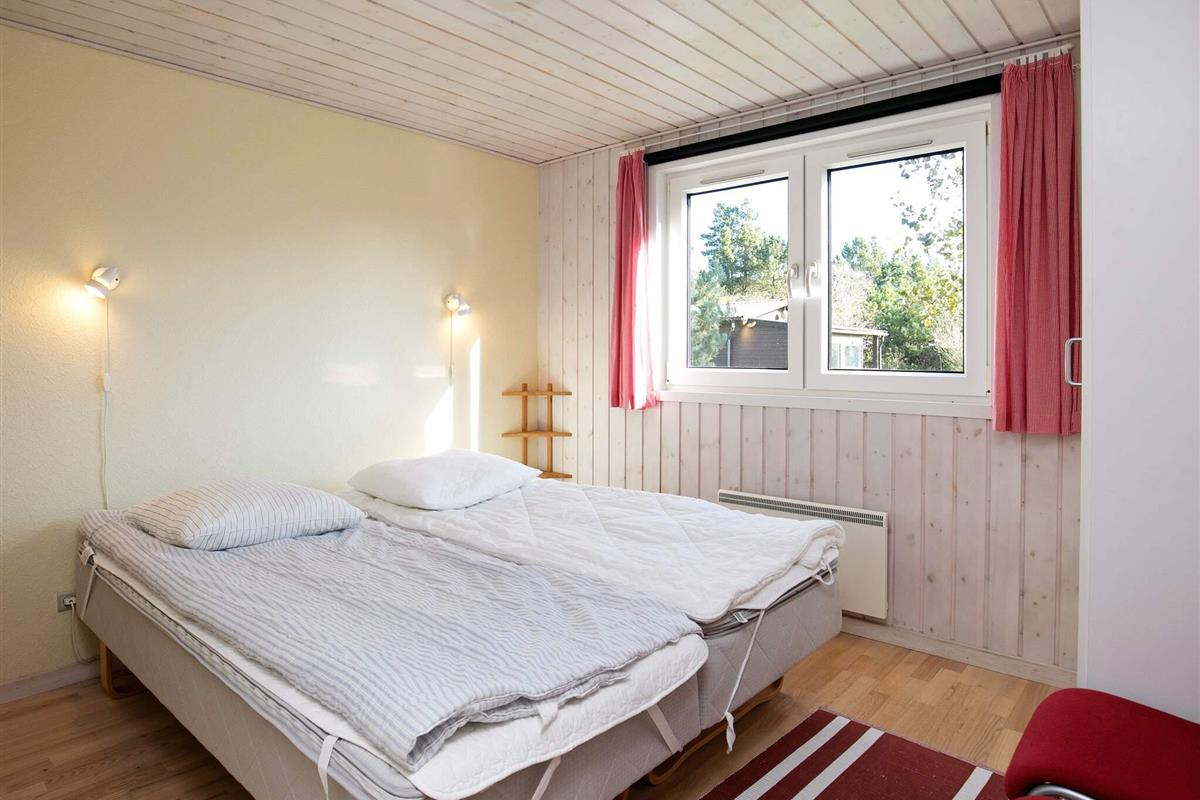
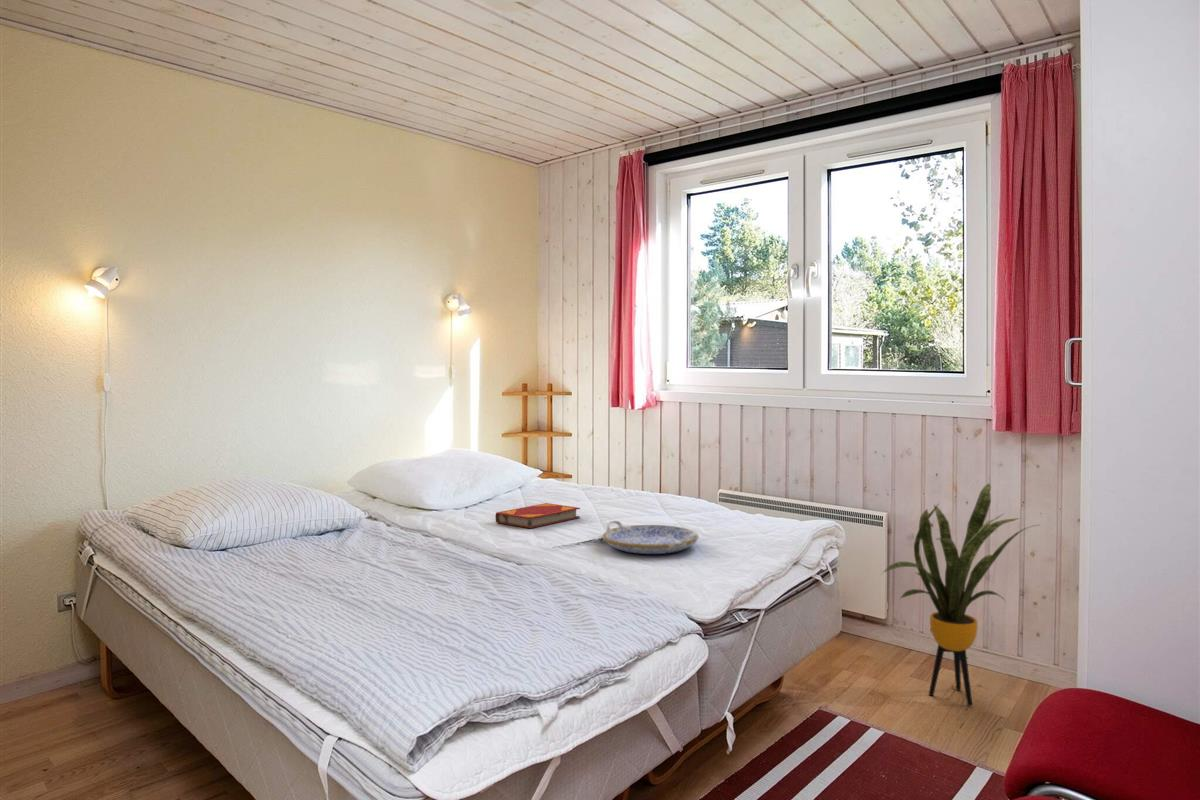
+ serving tray (650, 536)
+ house plant (966, 594)
+ hardback book (538, 515)
